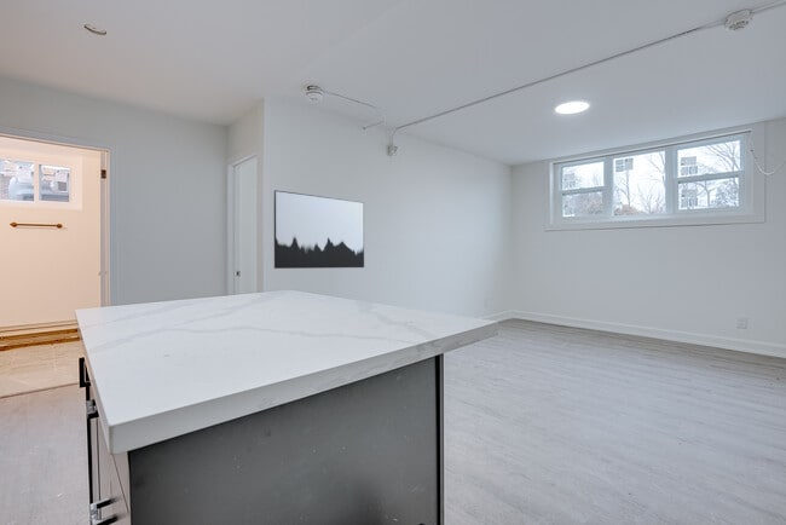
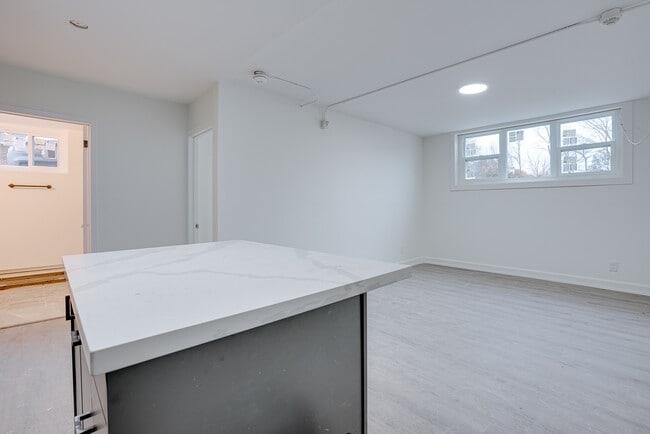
- wall art (323, 232)
